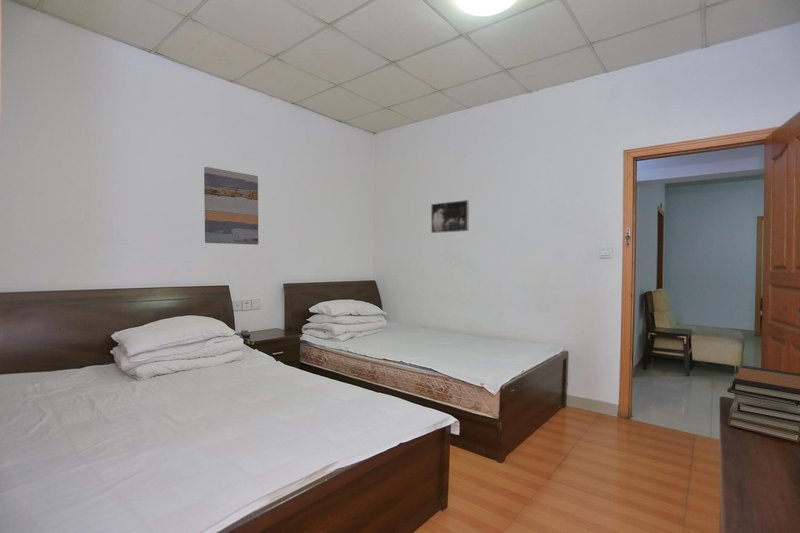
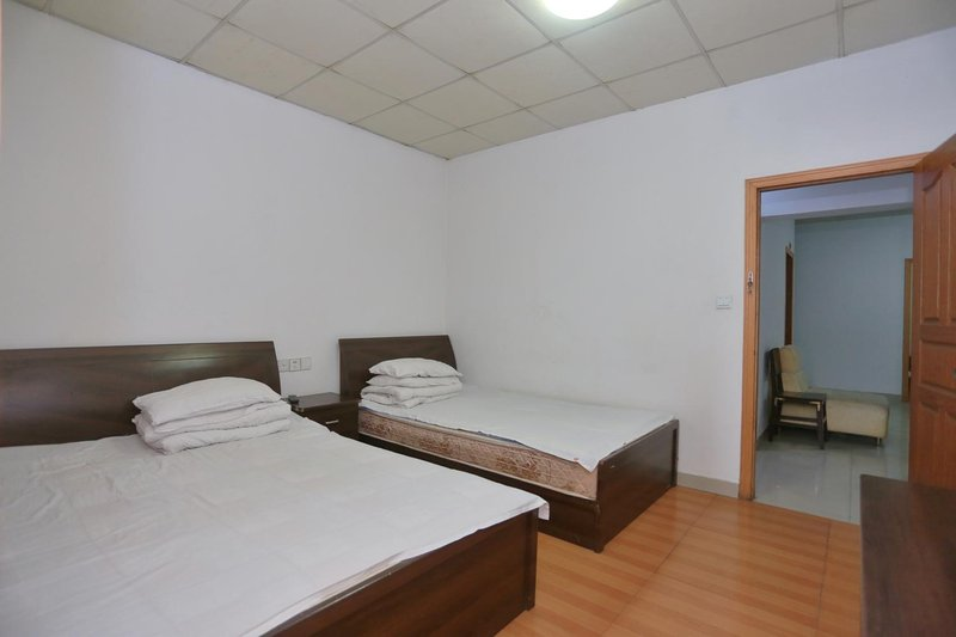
- wall art (232, 207)
- book stack (770, 399)
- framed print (449, 217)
